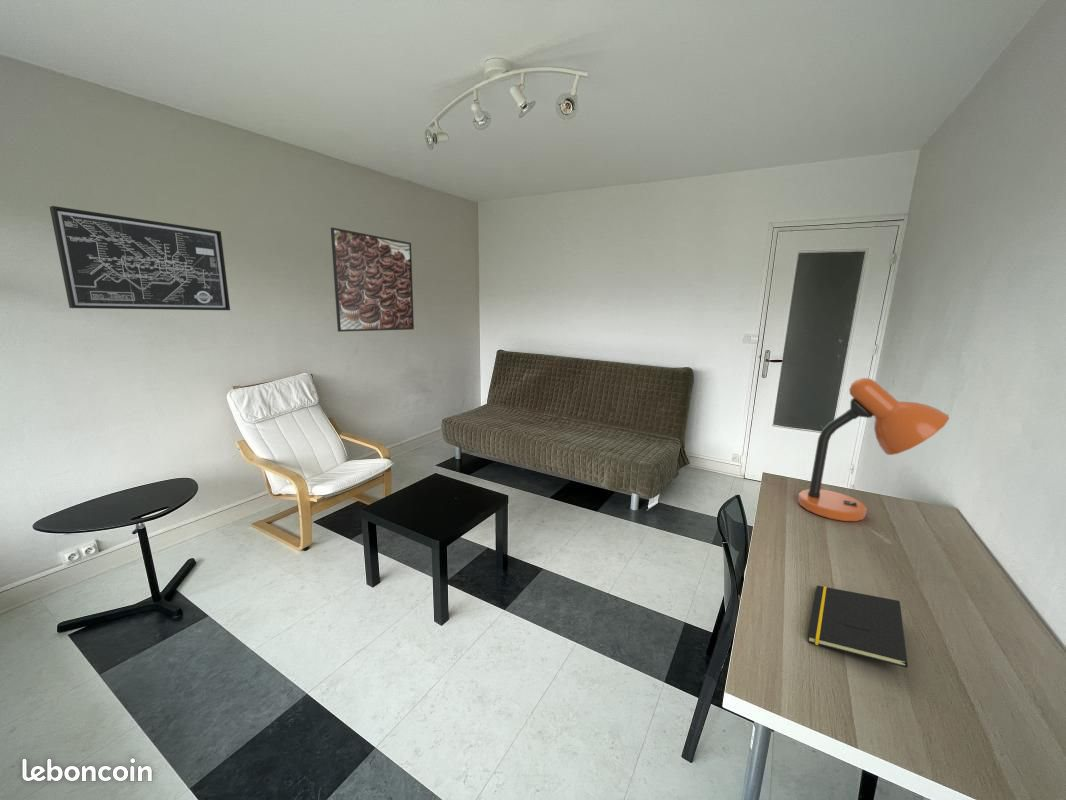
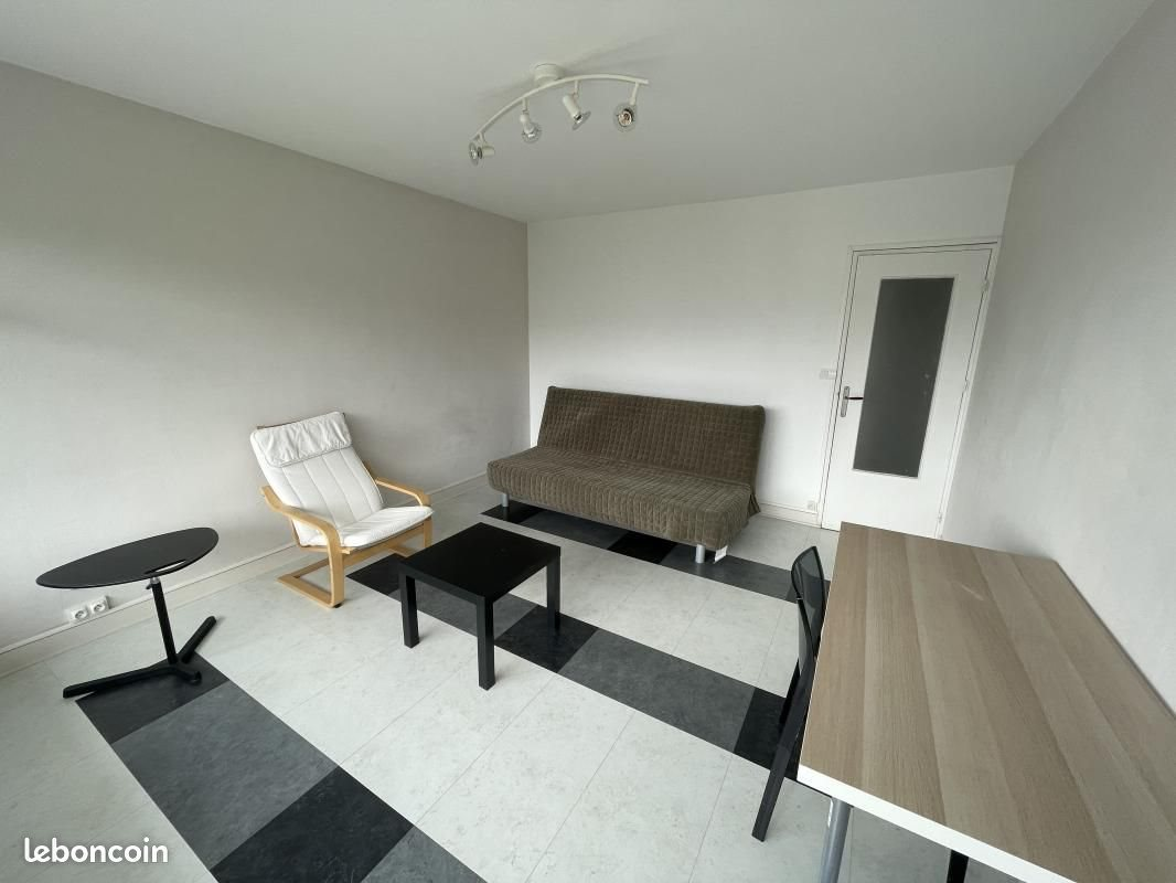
- notepad (855, 620)
- wall art (152, 265)
- desk lamp (879, 444)
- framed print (376, 284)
